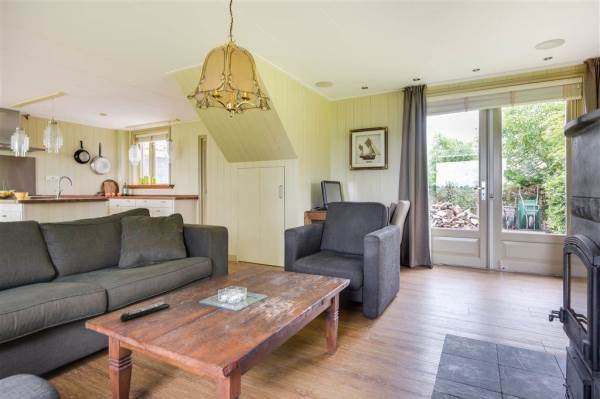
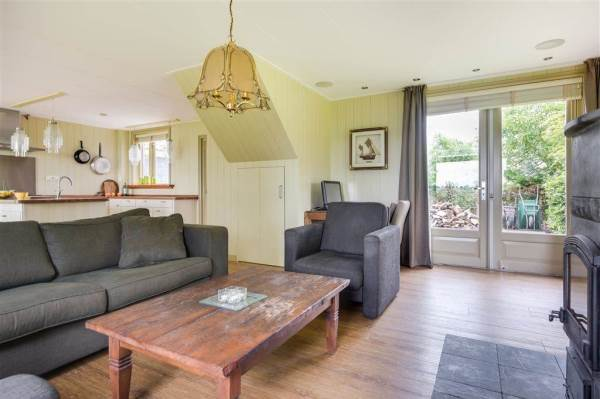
- remote control (146, 310)
